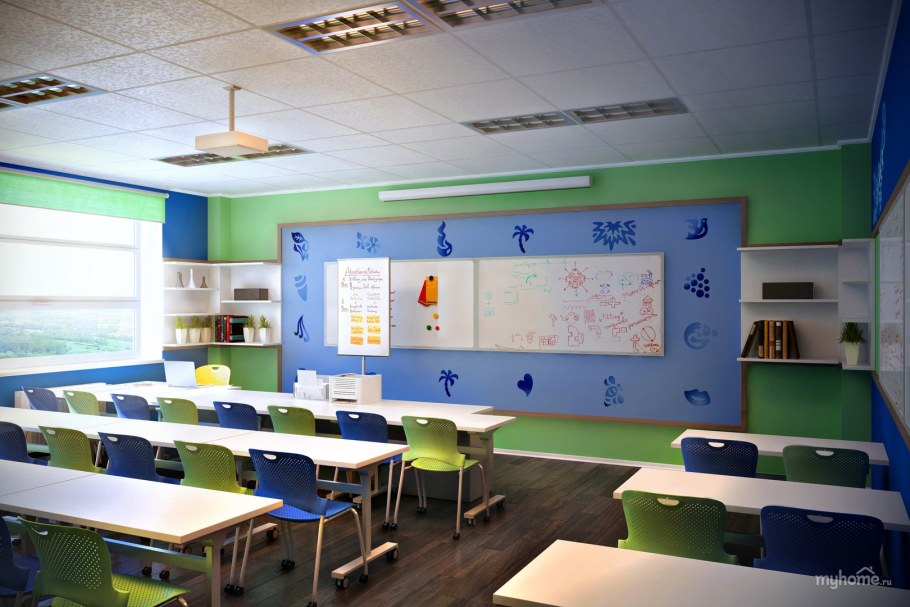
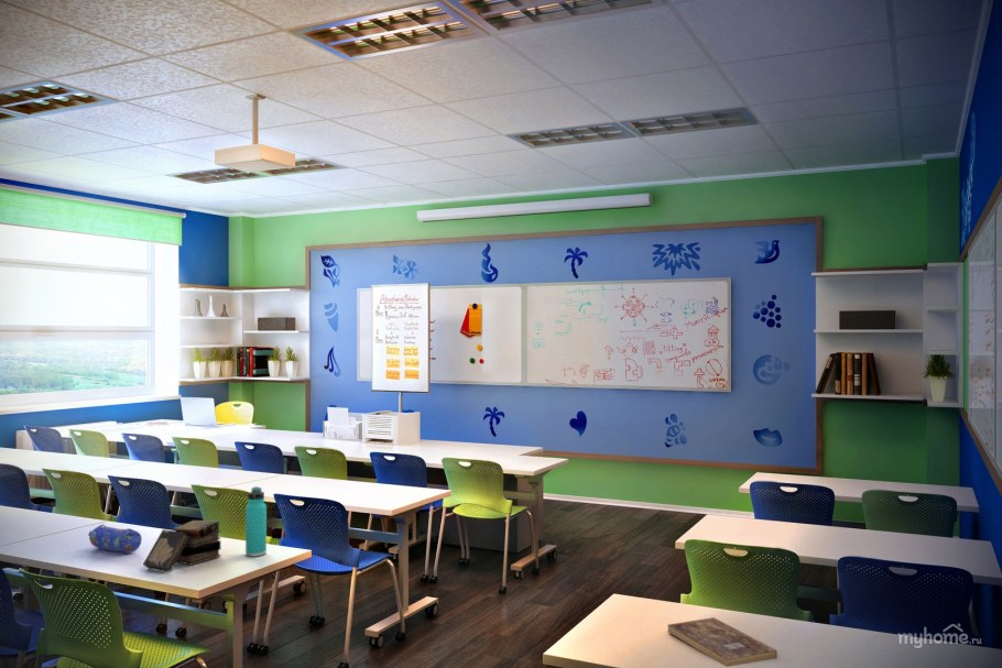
+ thermos bottle (255, 519)
+ pencil case (115, 538)
+ book (184, 545)
+ bible (718, 639)
